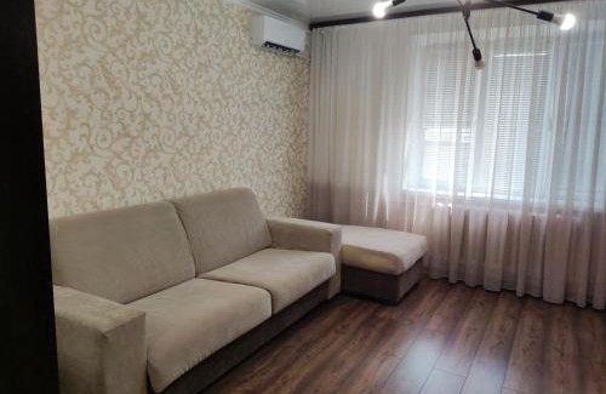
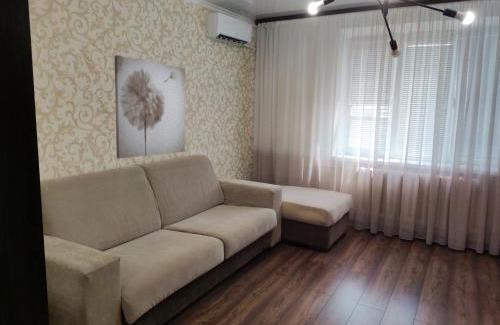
+ wall art (153, 109)
